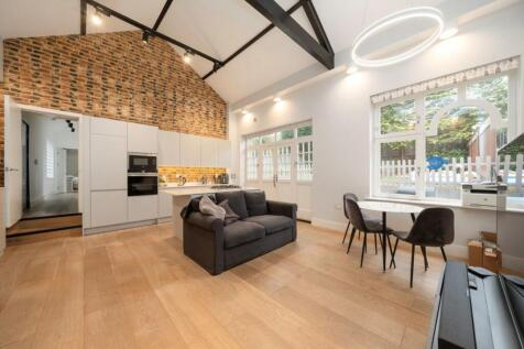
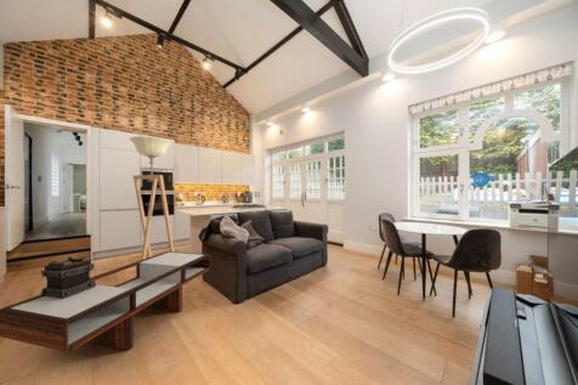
+ coffee table (136, 298)
+ floor lamp (152, 208)
+ decorative box (69, 273)
